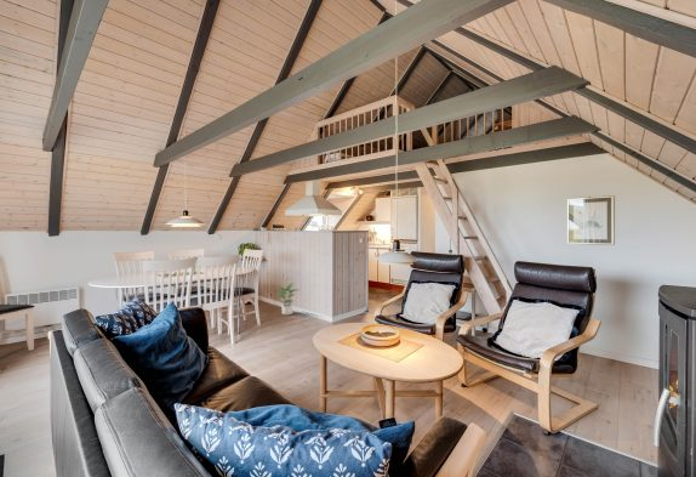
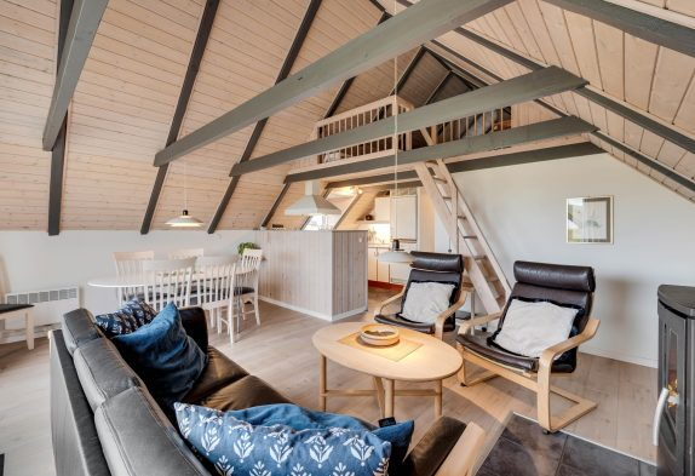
- potted plant (284, 297)
